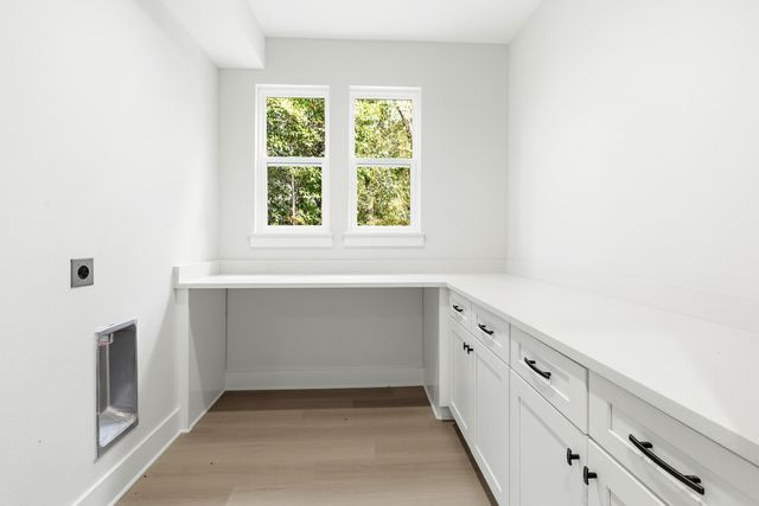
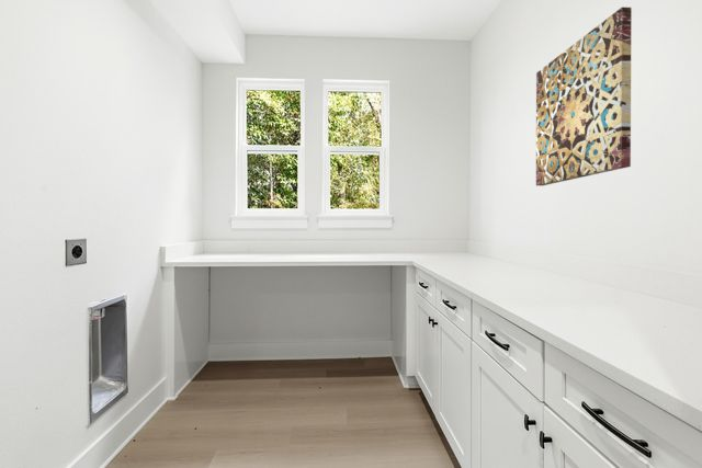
+ wall art (575, 112)
